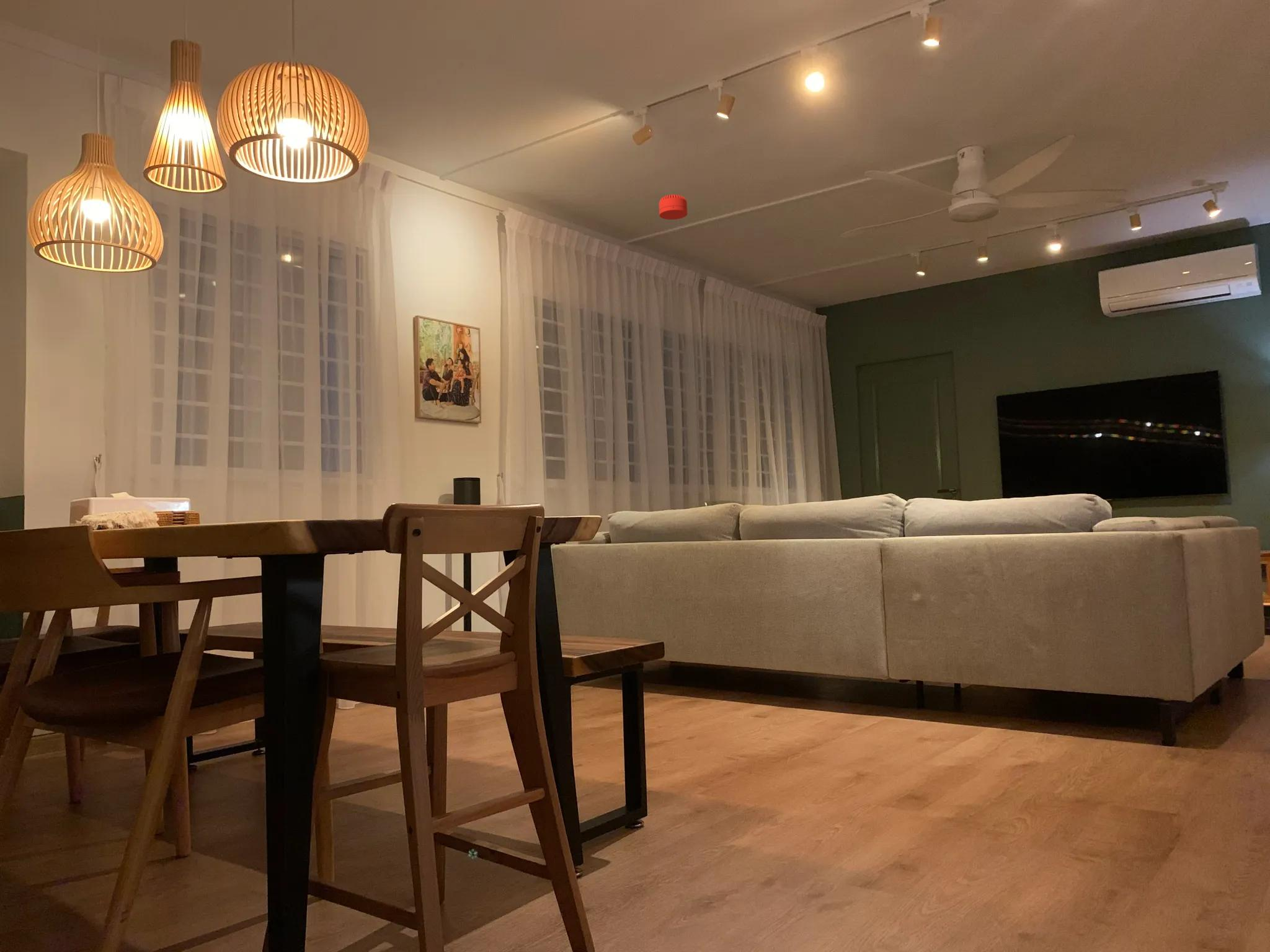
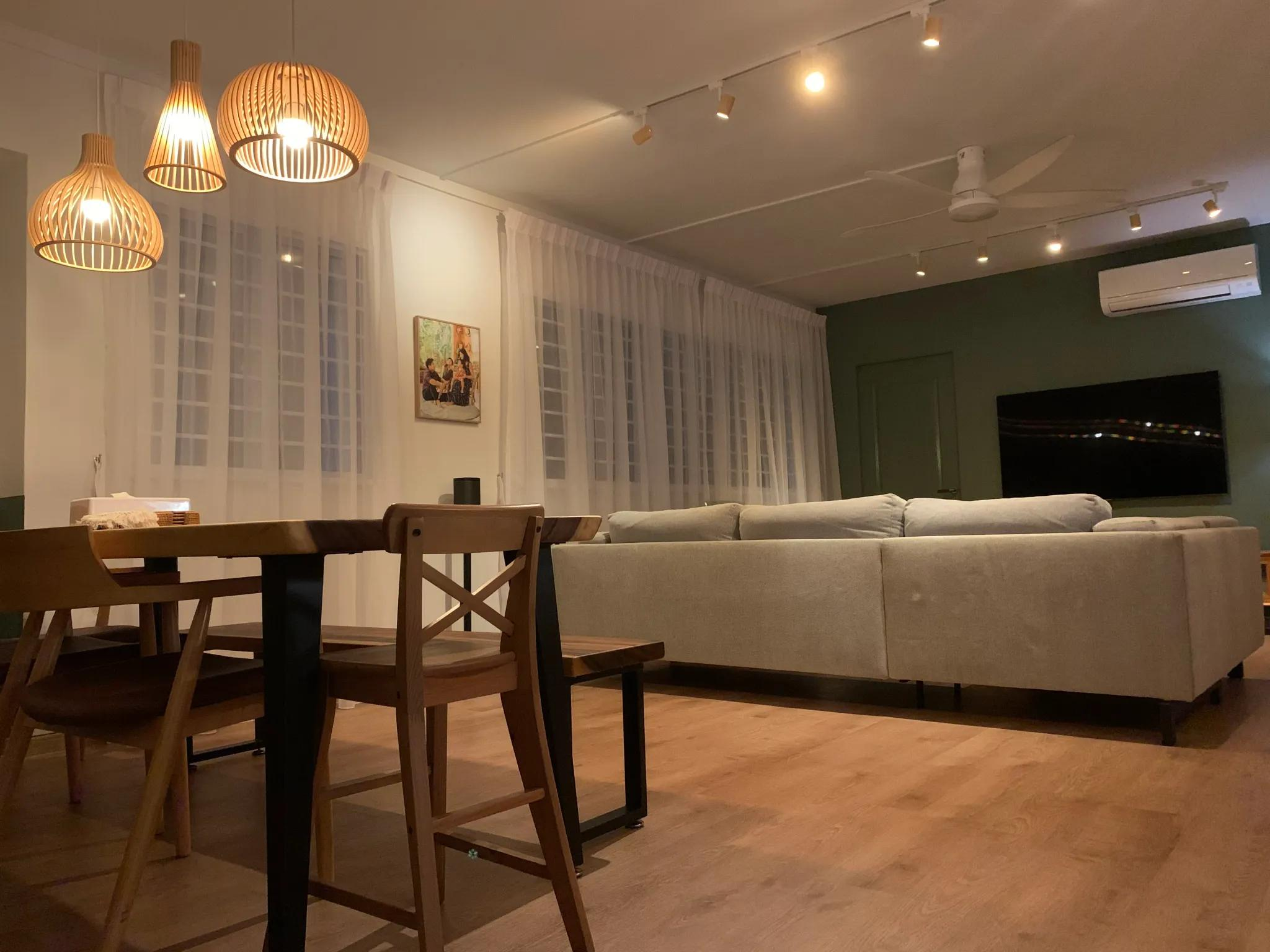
- smoke detector (673, 206)
